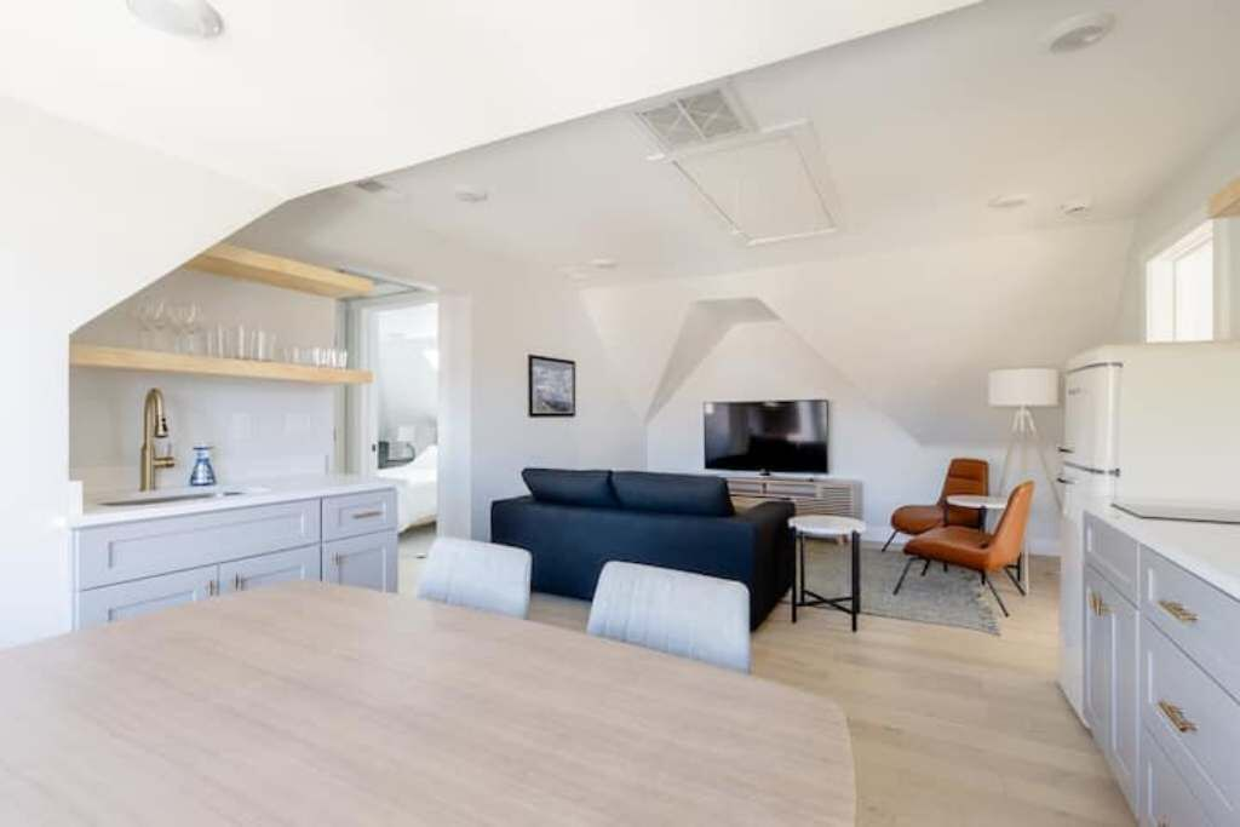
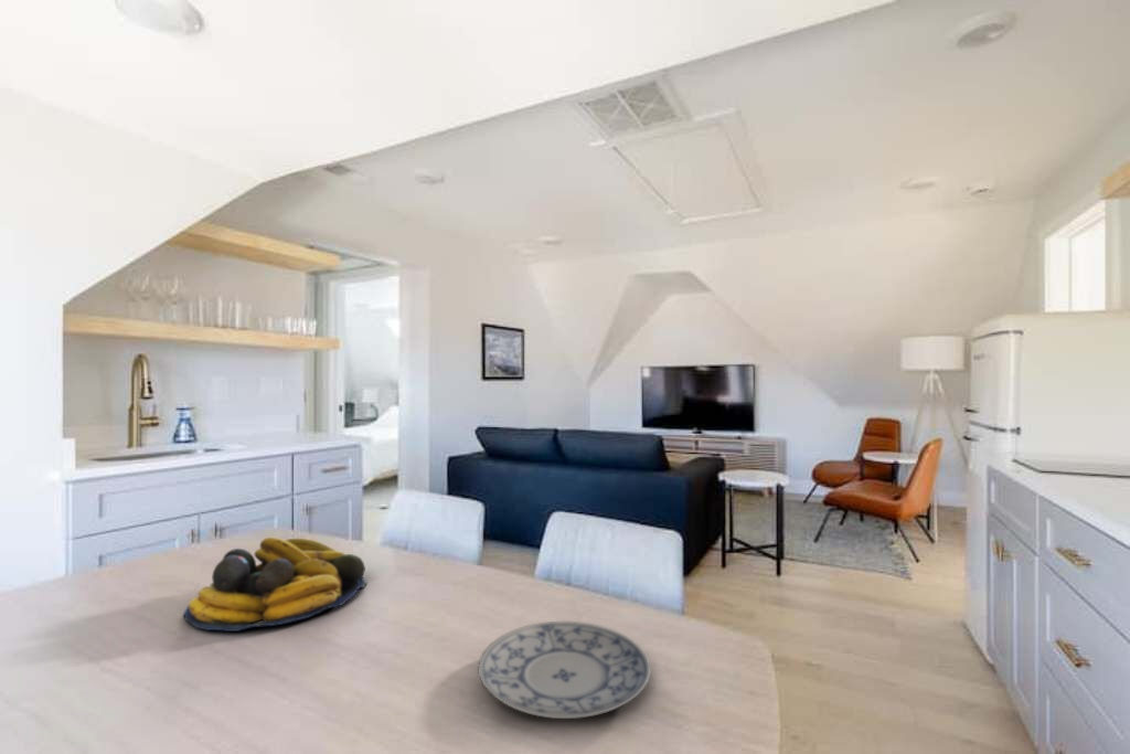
+ fruit bowl (279, 569)
+ plate (564, 670)
